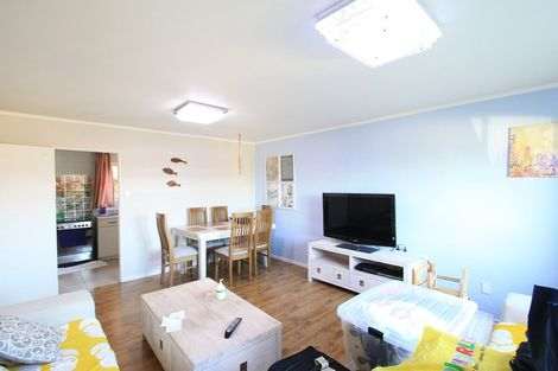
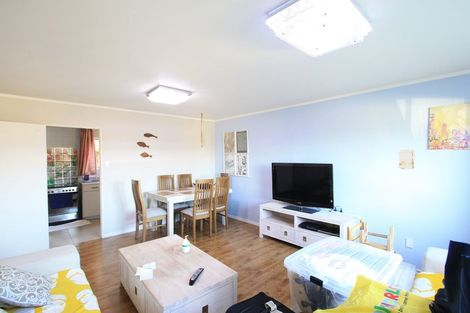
+ relief sculpture (406, 159)
